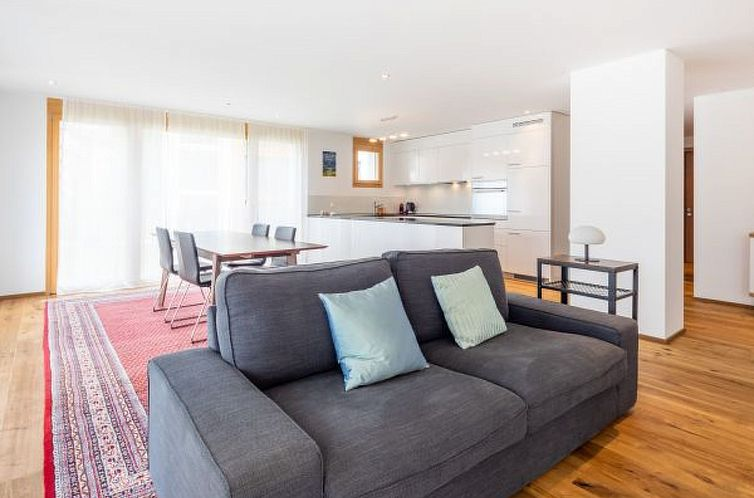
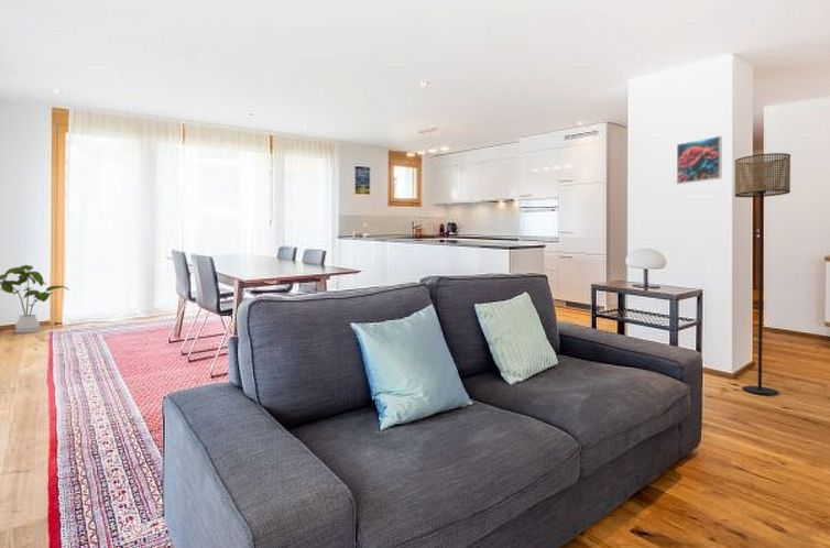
+ house plant (28, 298)
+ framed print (698, 161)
+ floor lamp (761, 274)
